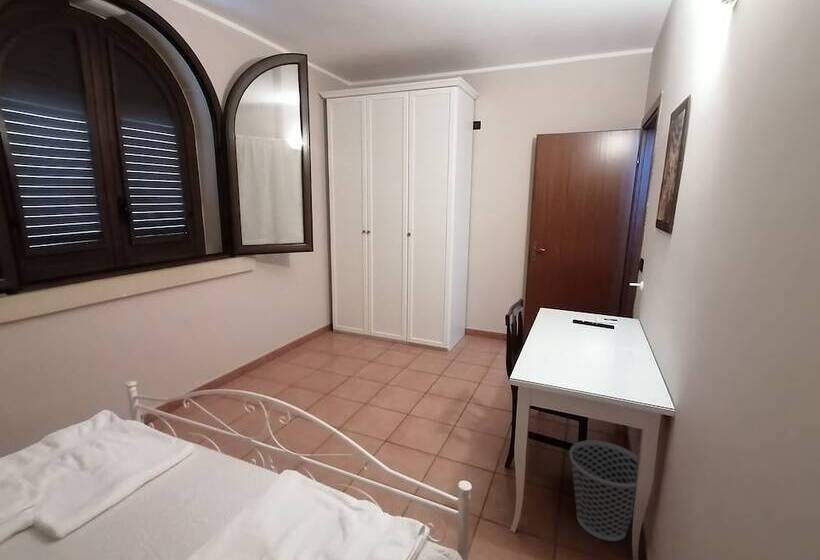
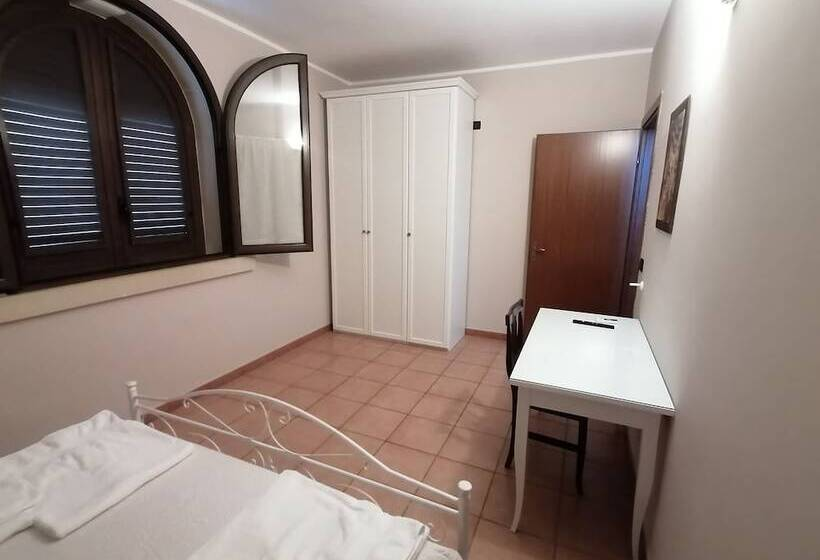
- wastebasket (604, 492)
